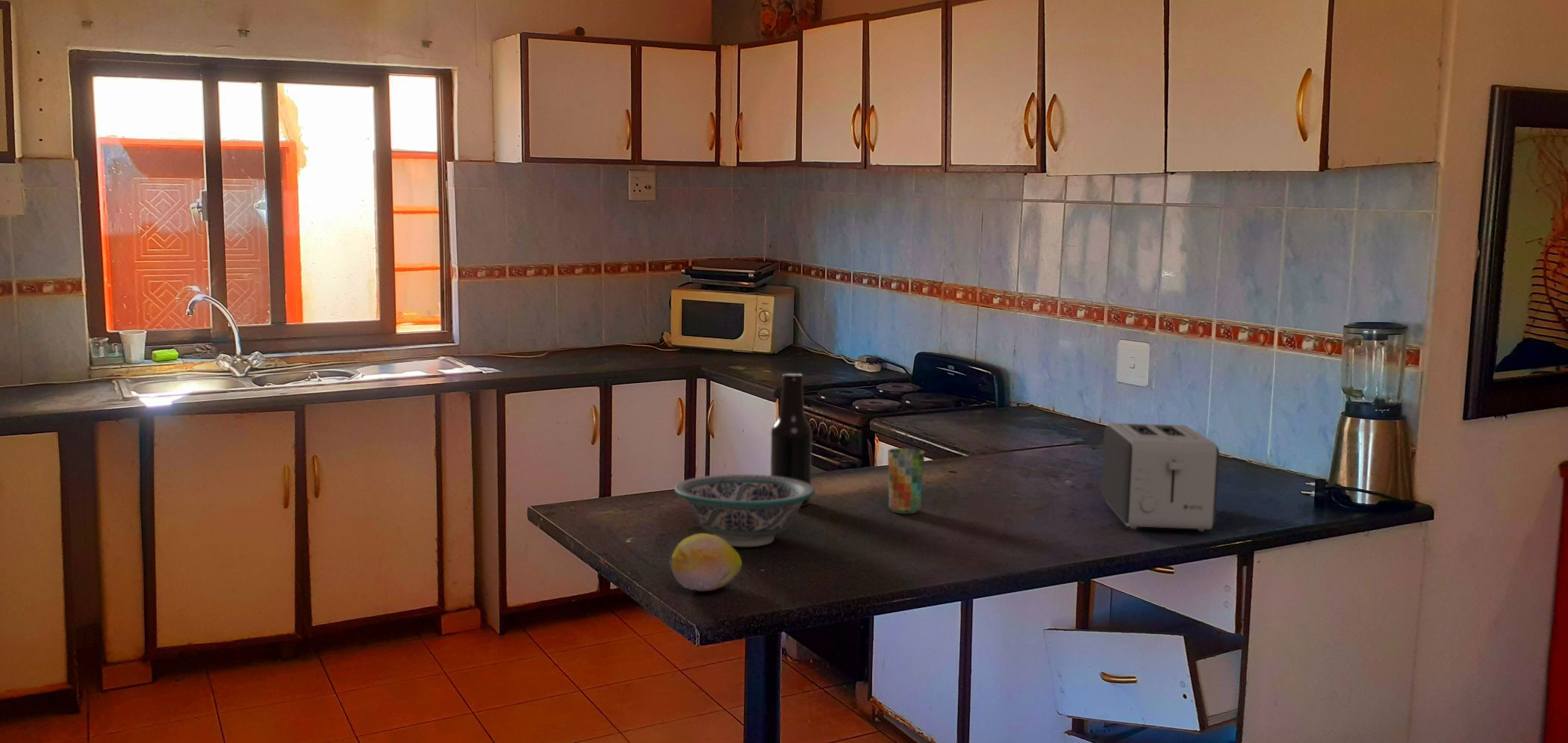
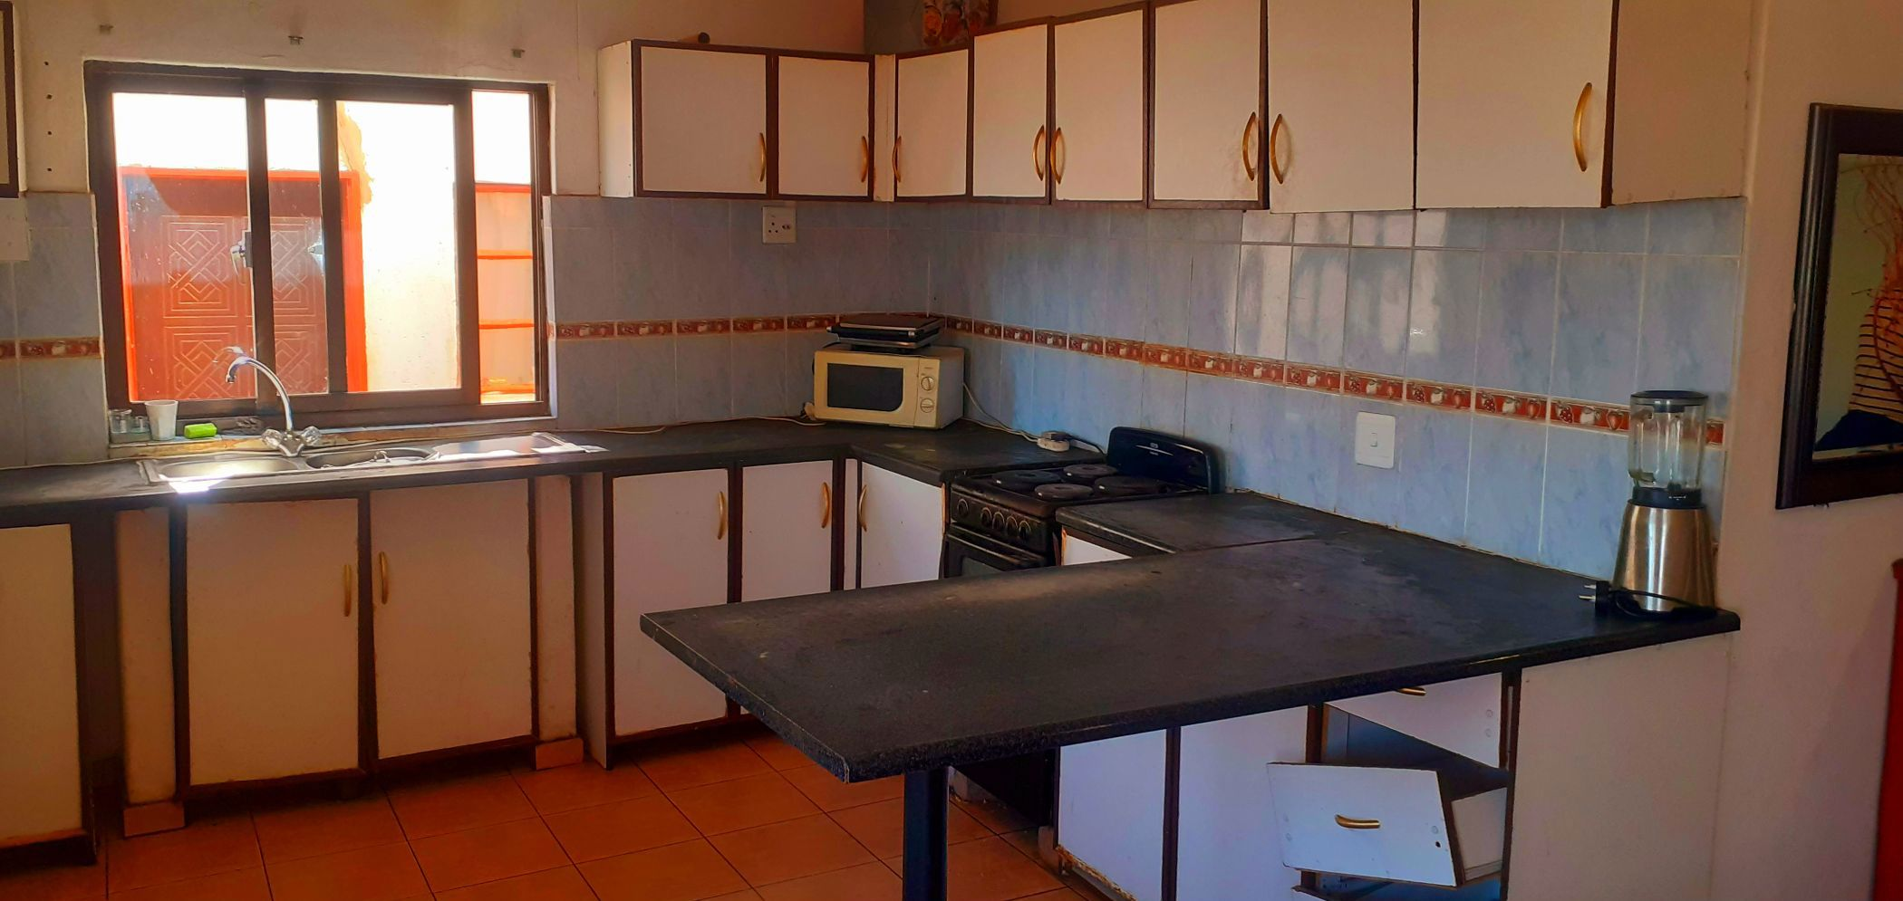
- bowl (744, 513)
- toaster (1158, 476)
- cup (905, 481)
- fruit (705, 561)
- beer bottle (791, 439)
